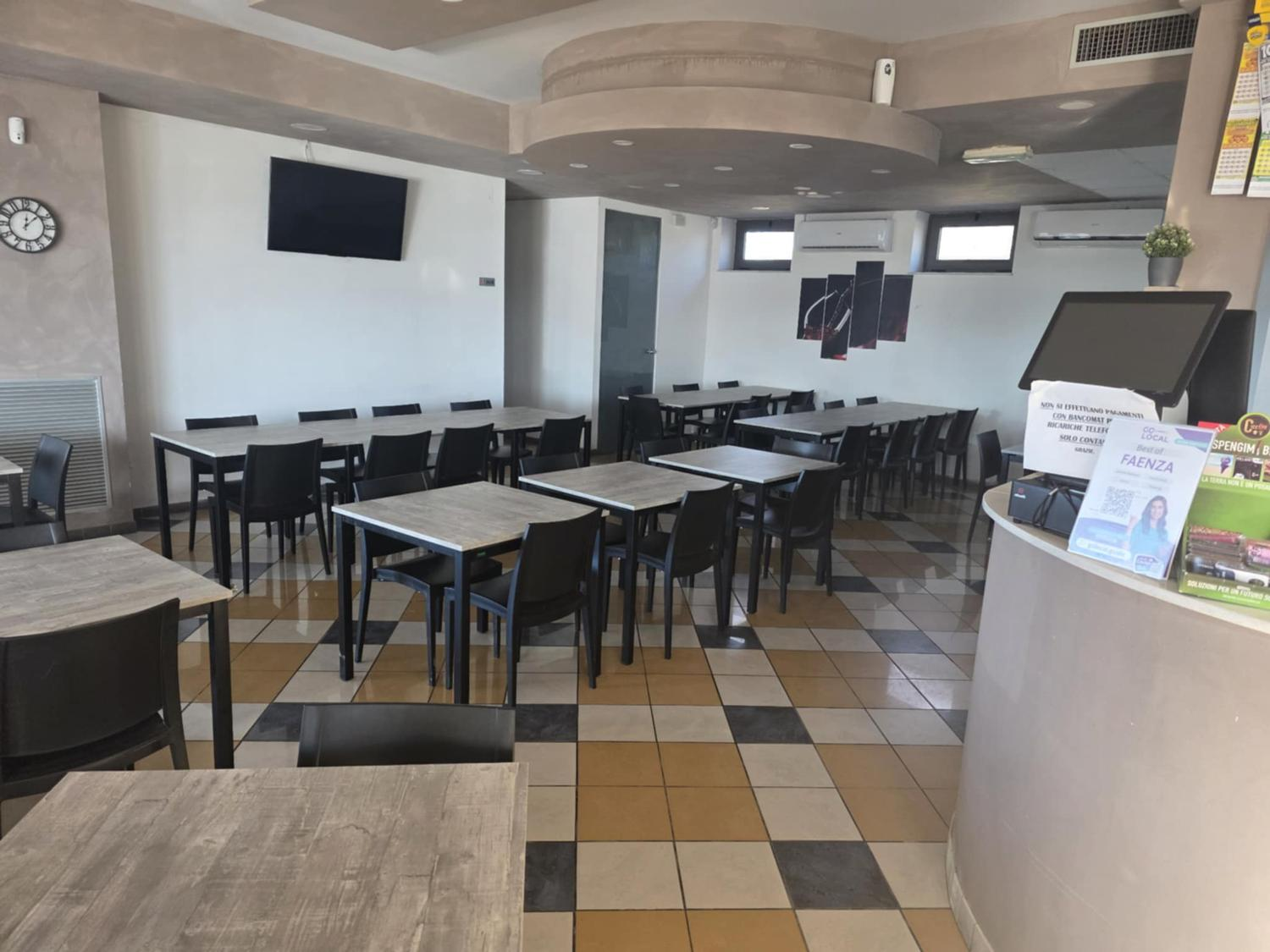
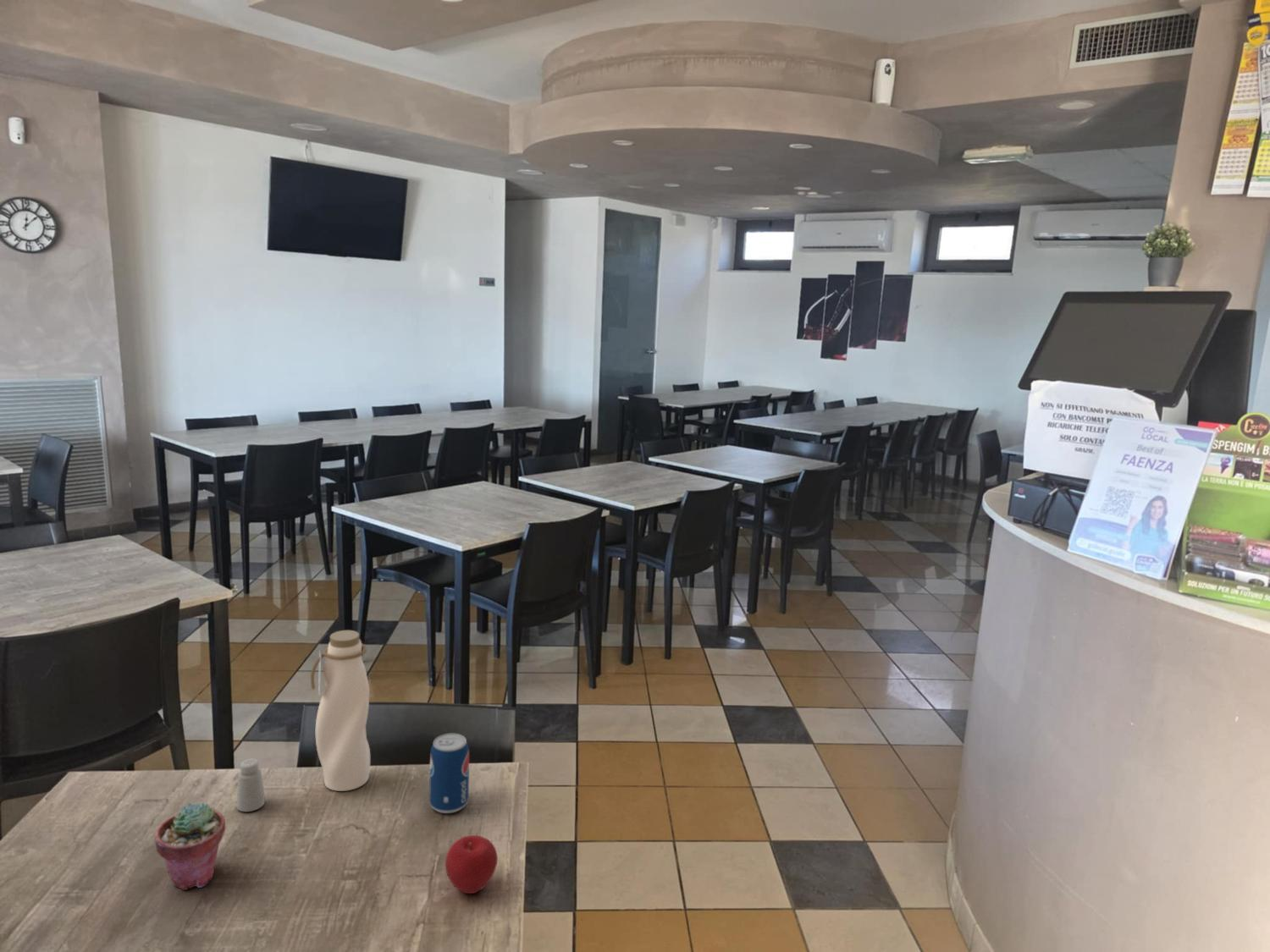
+ beverage can (449, 773)
+ water bottle (342, 710)
+ saltshaker (250, 783)
+ apple (472, 864)
+ potted succulent (191, 840)
